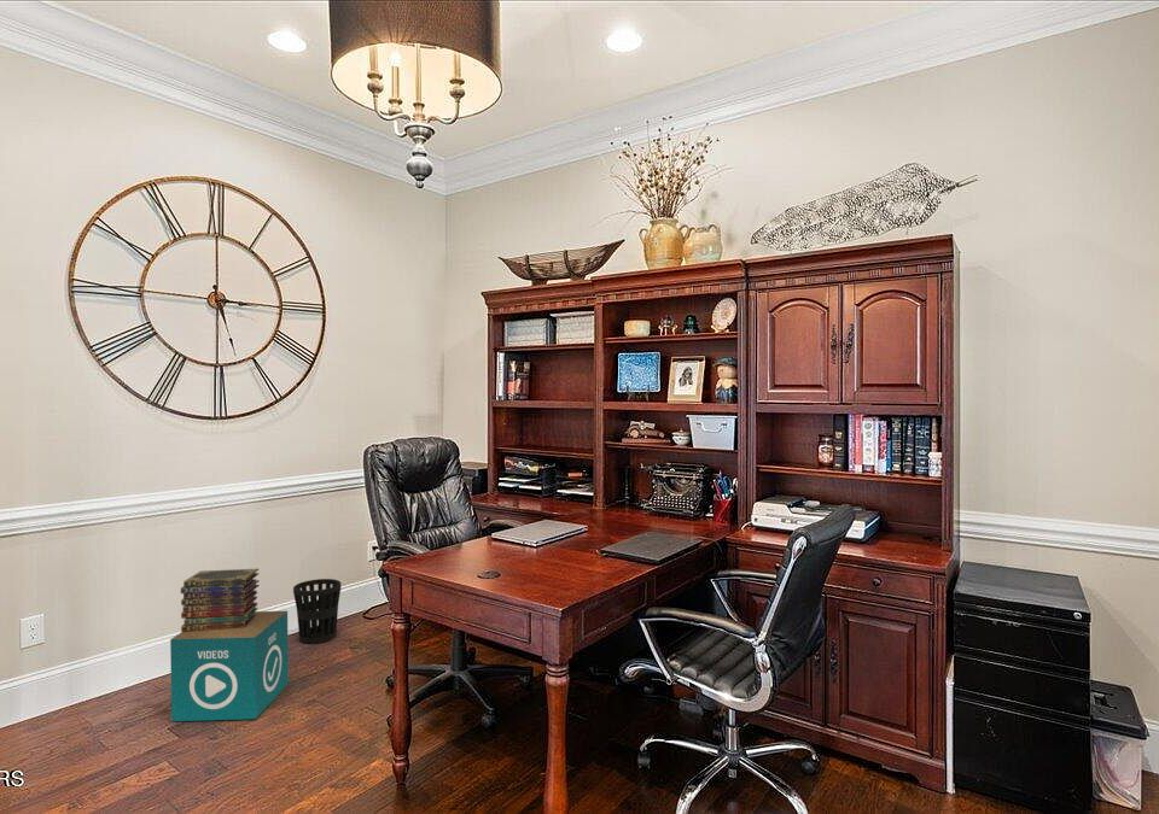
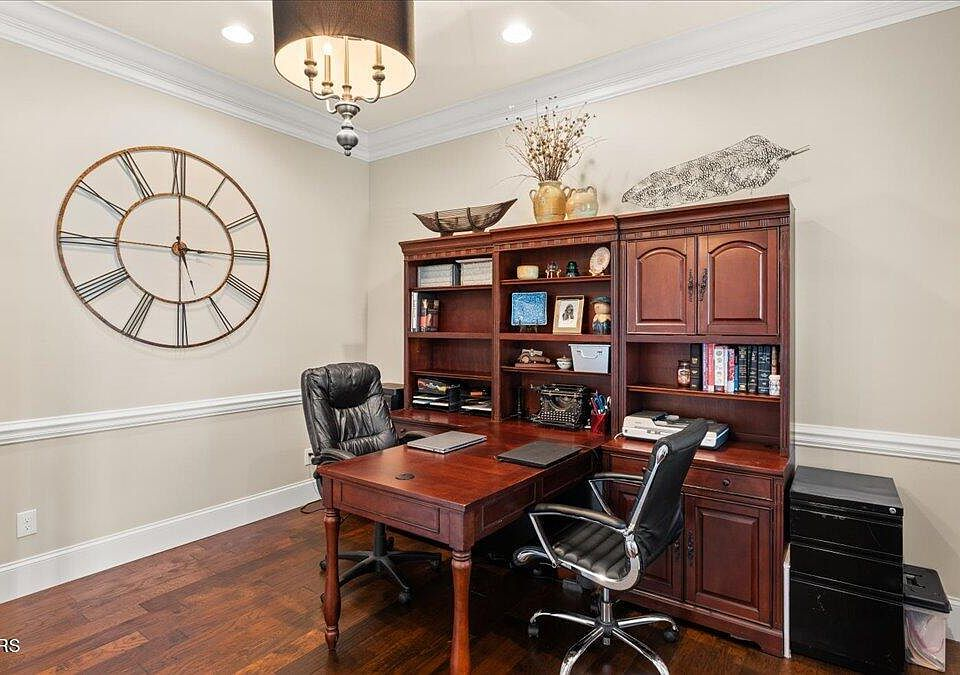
- product box (233, 662)
- wastebasket (318, 610)
- book stack (221, 598)
